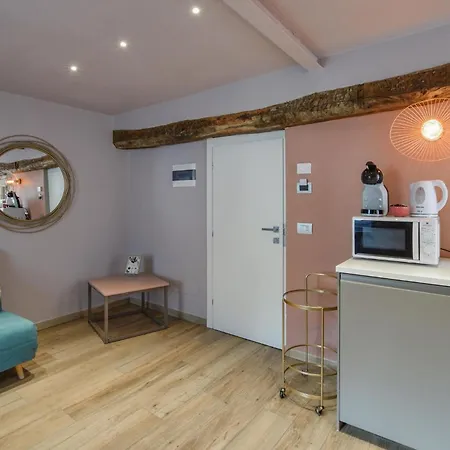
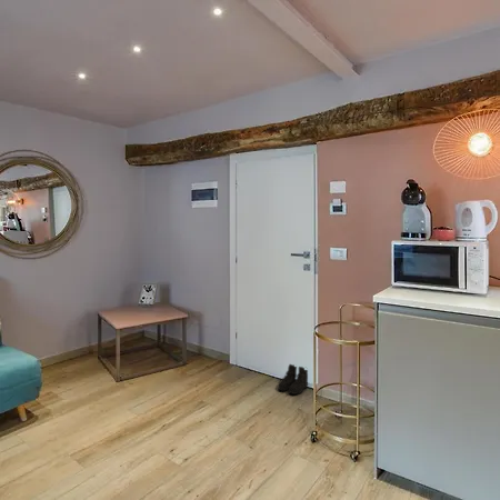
+ boots (292, 377)
